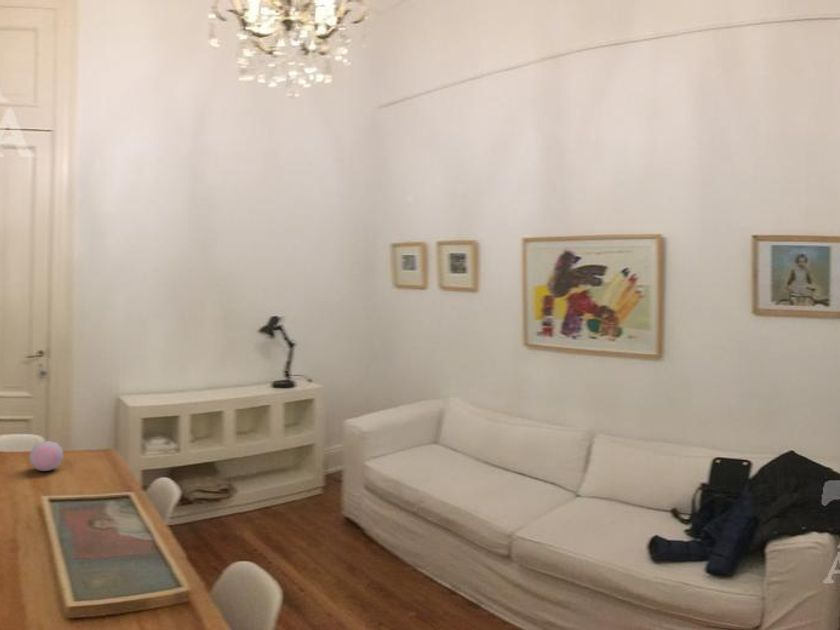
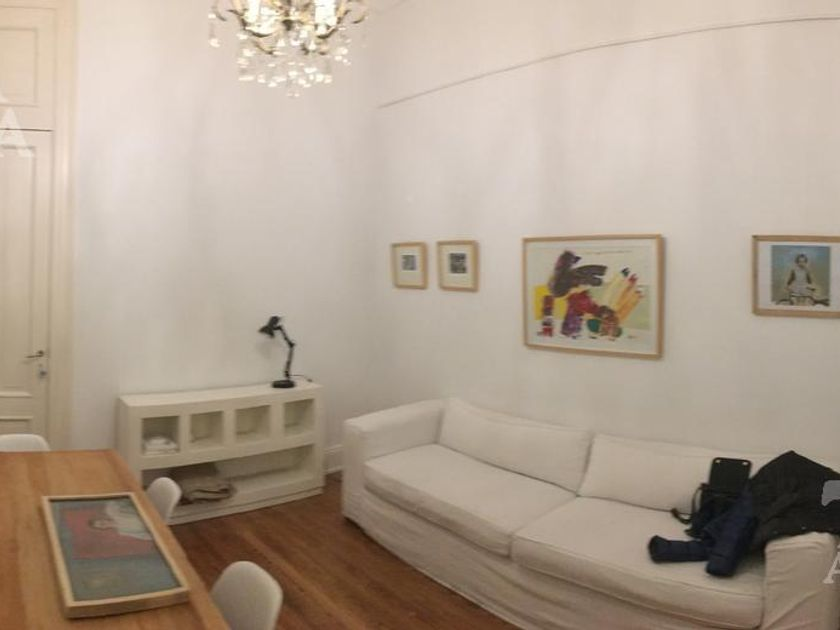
- decorative egg (46, 455)
